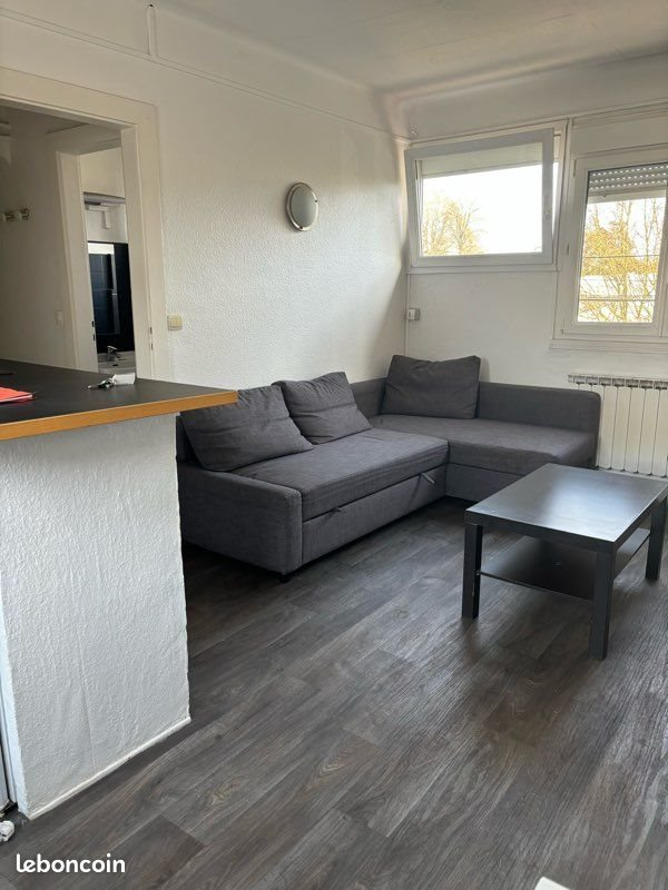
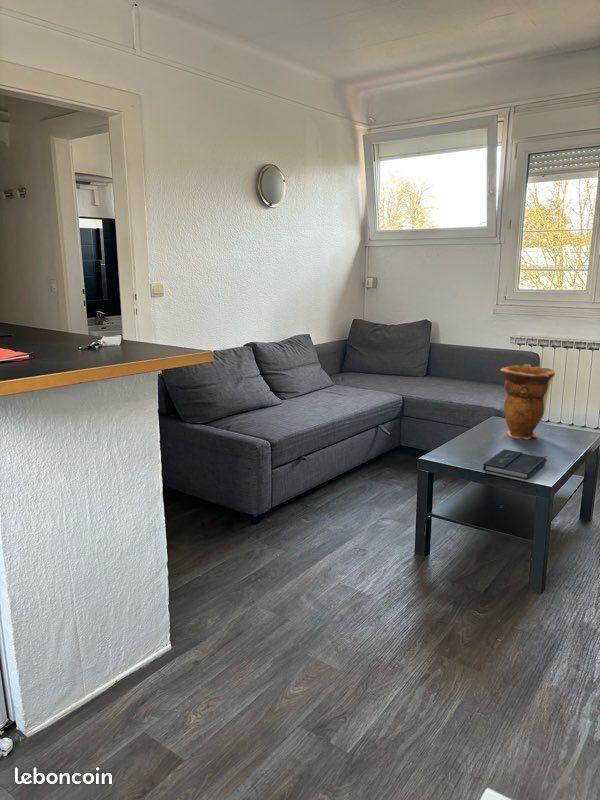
+ decorative vase (525, 401)
+ book (518, 460)
